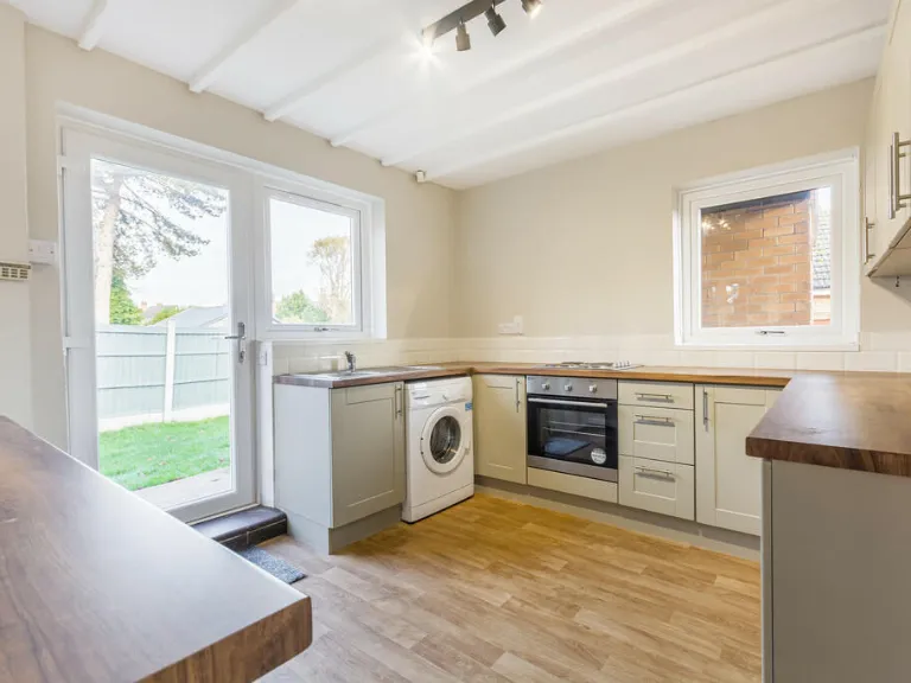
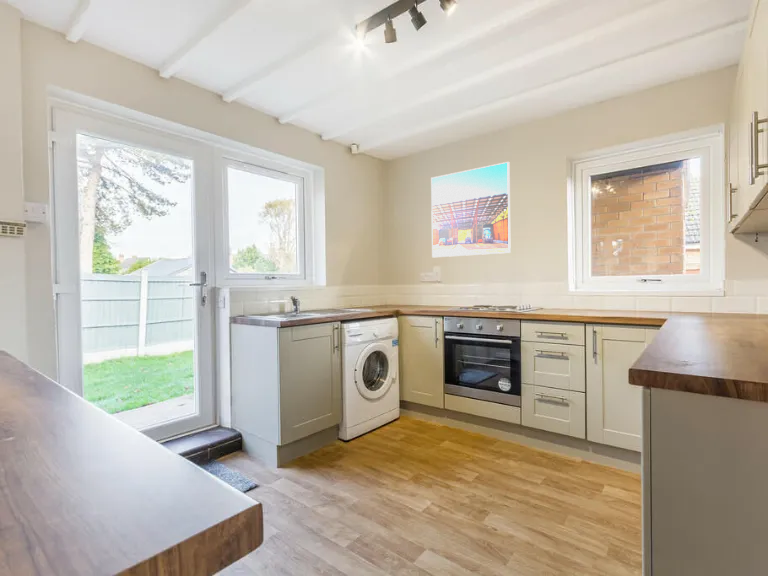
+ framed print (468, 212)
